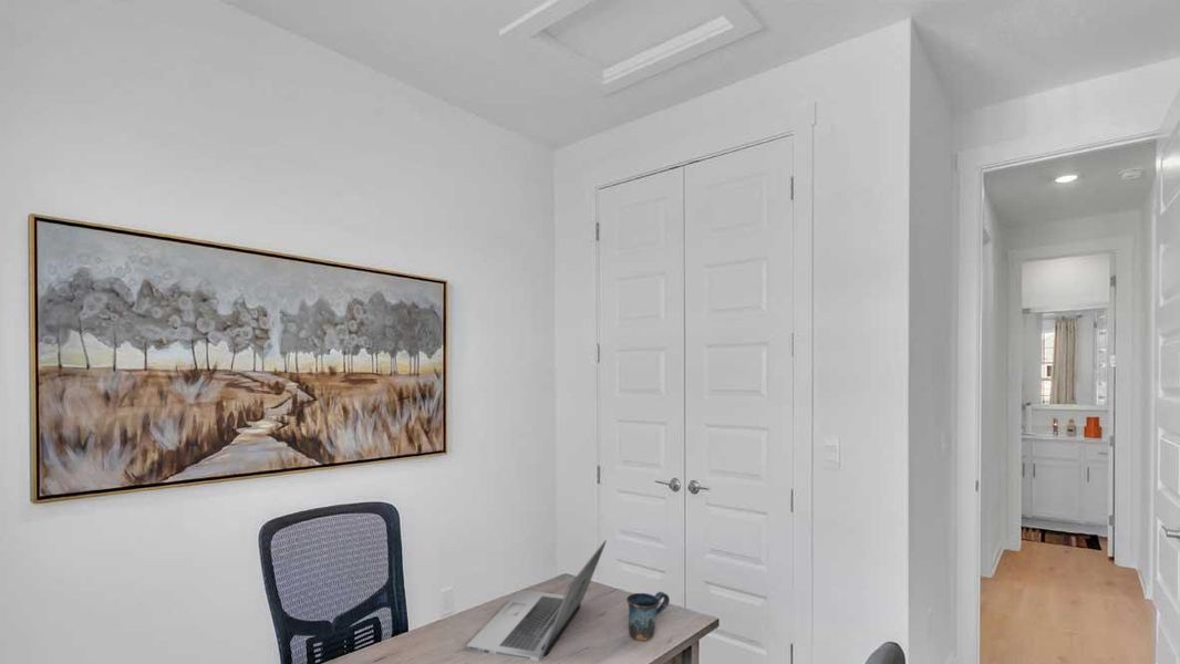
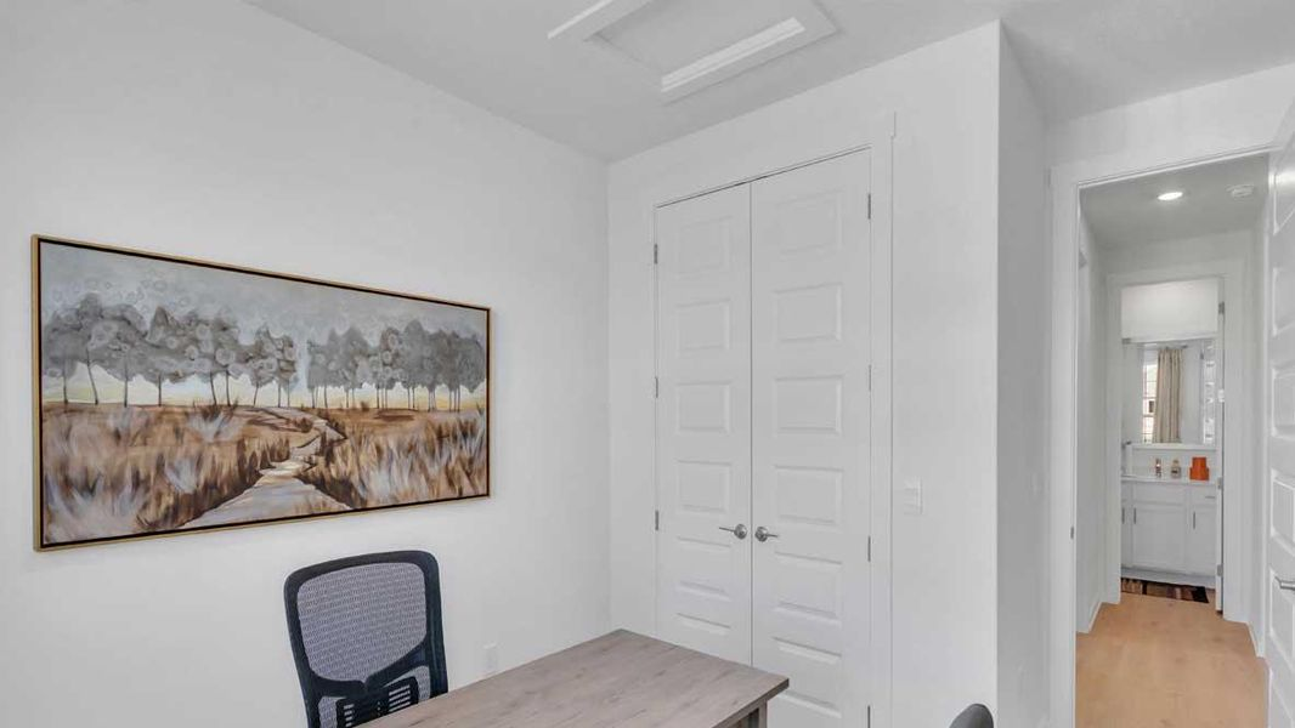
- laptop (541, 592)
- mug (649, 615)
